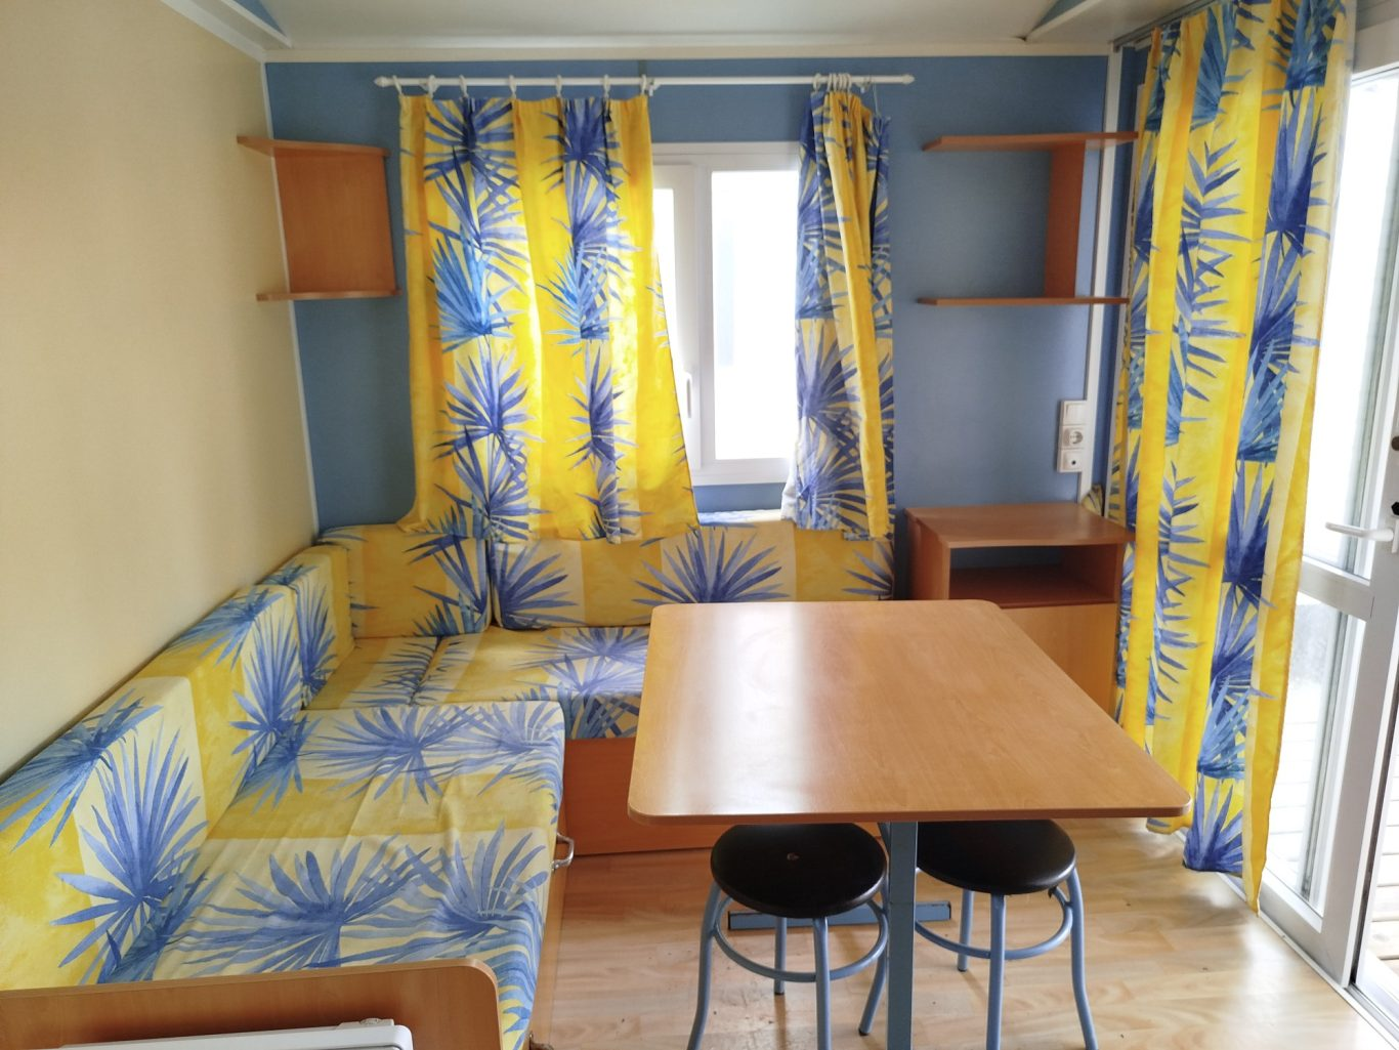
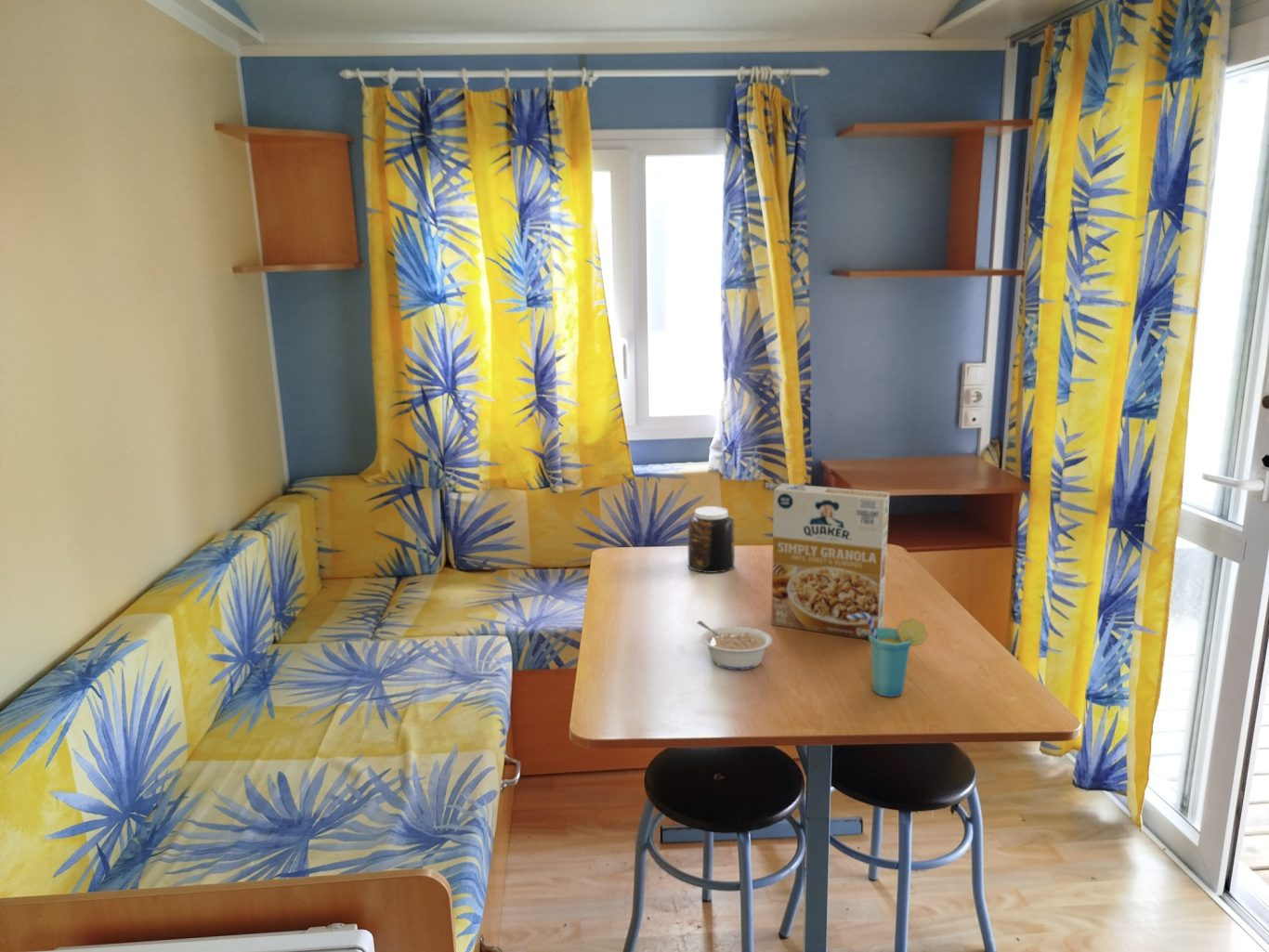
+ cup (884, 651)
+ jar (711, 538)
+ legume (733, 646)
+ cereal box (829, 560)
